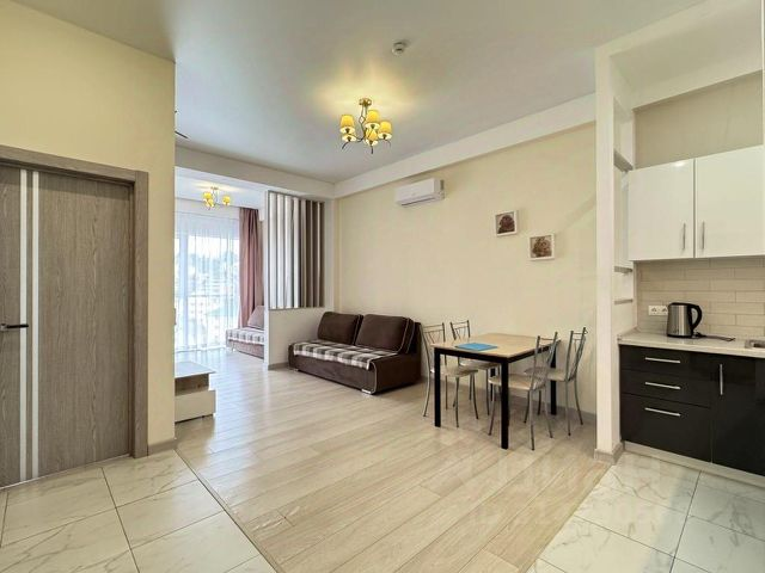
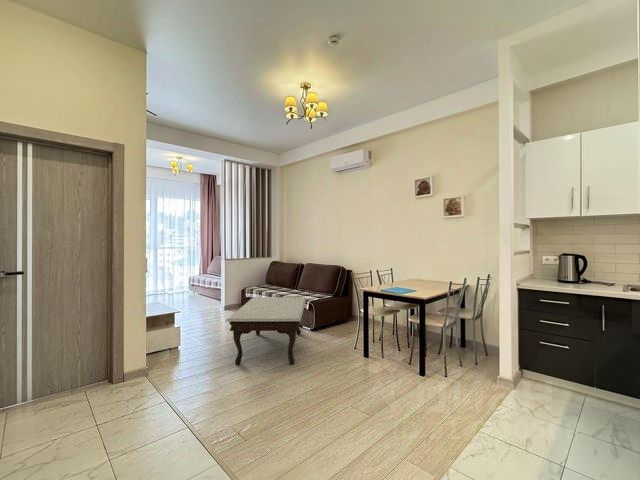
+ coffee table (272, 326)
